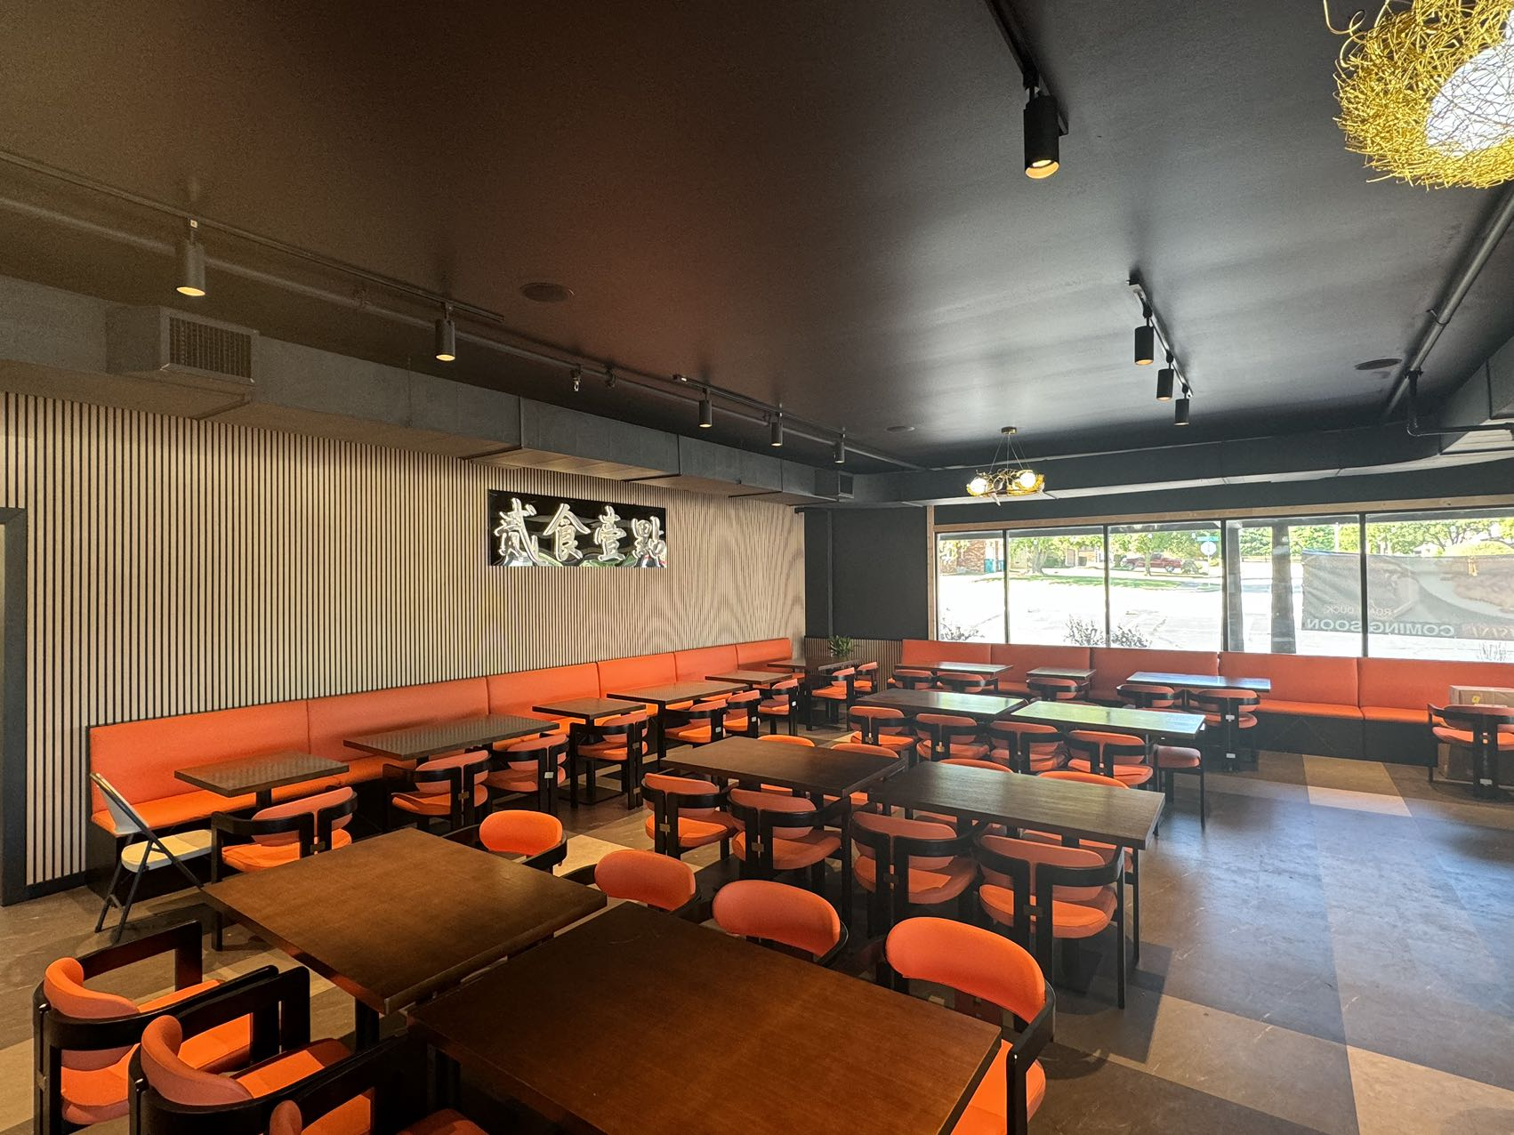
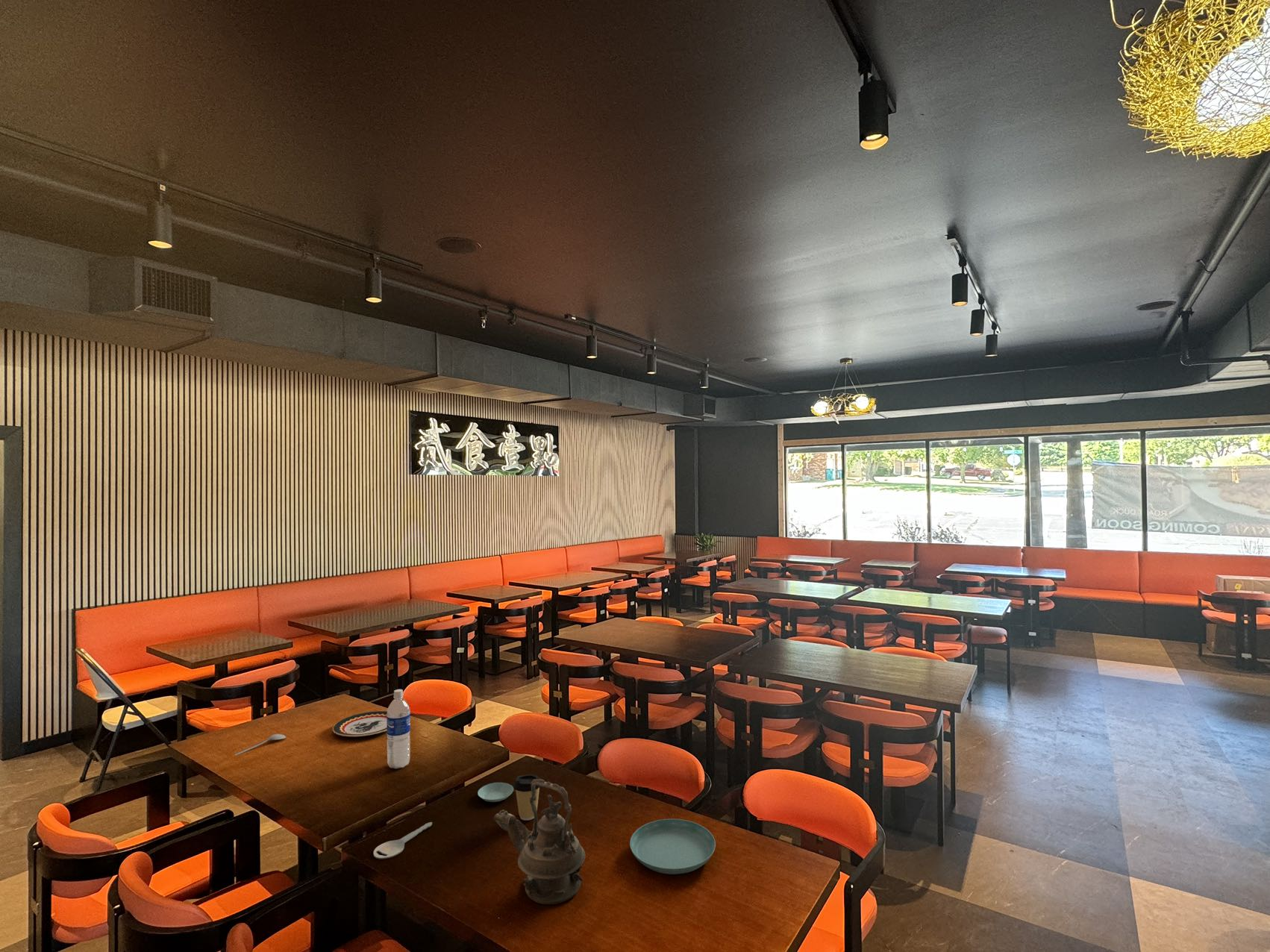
+ plate (368, 725)
+ saucer (495, 794)
+ coffee cup (528, 797)
+ saucer (672, 847)
+ water bottle (398, 727)
+ key (405, 839)
+ spoon (260, 743)
+ teapot (534, 828)
